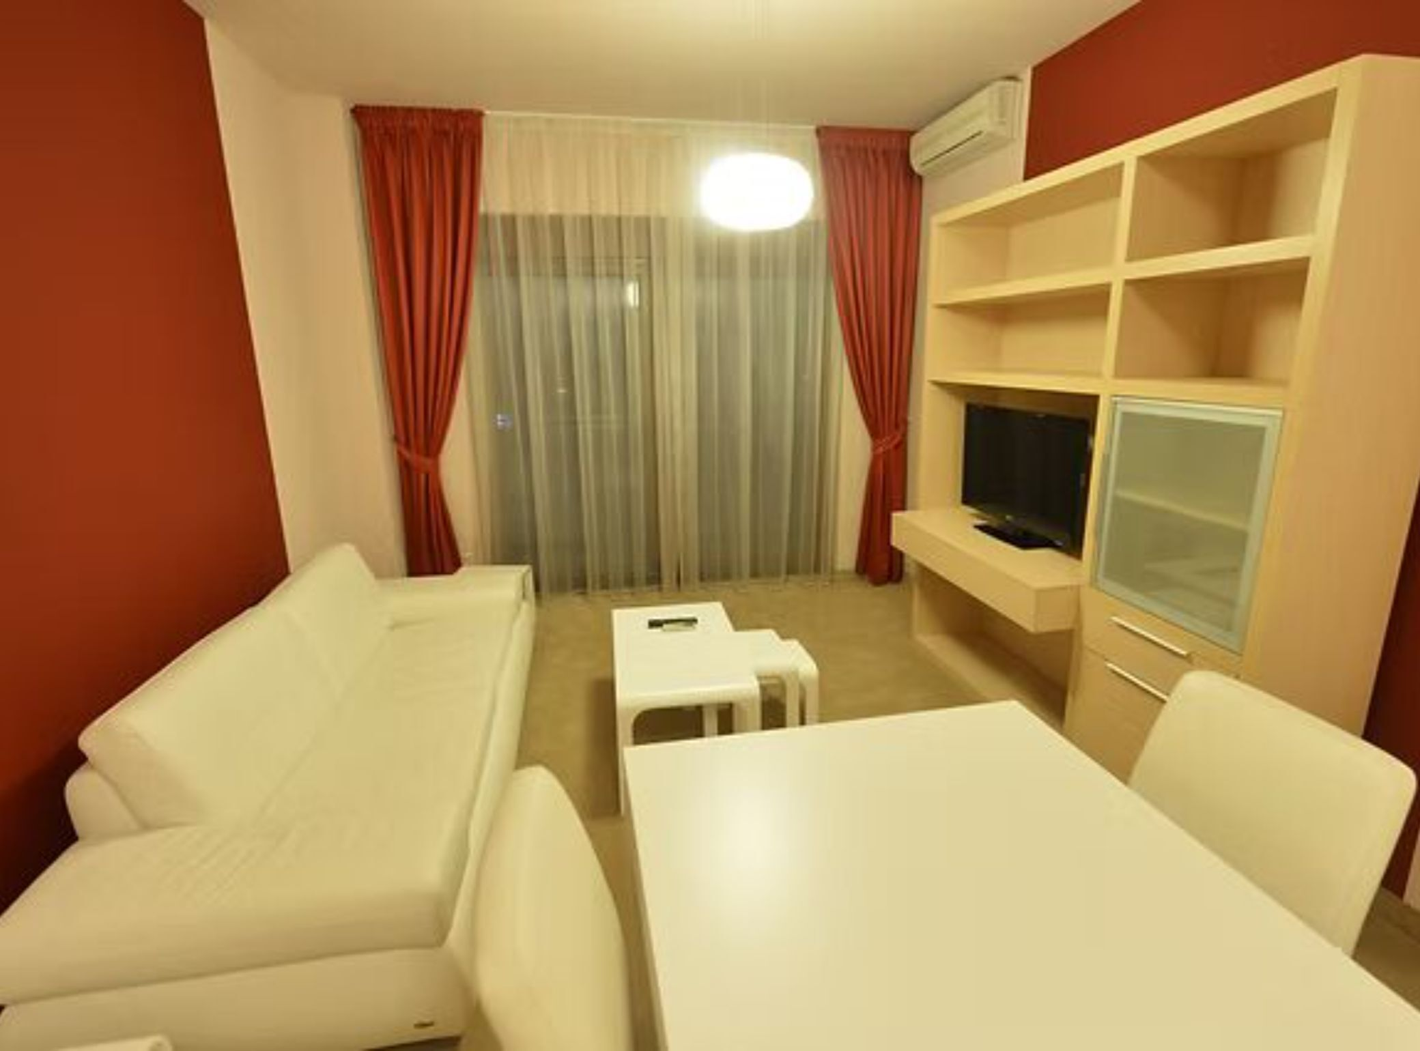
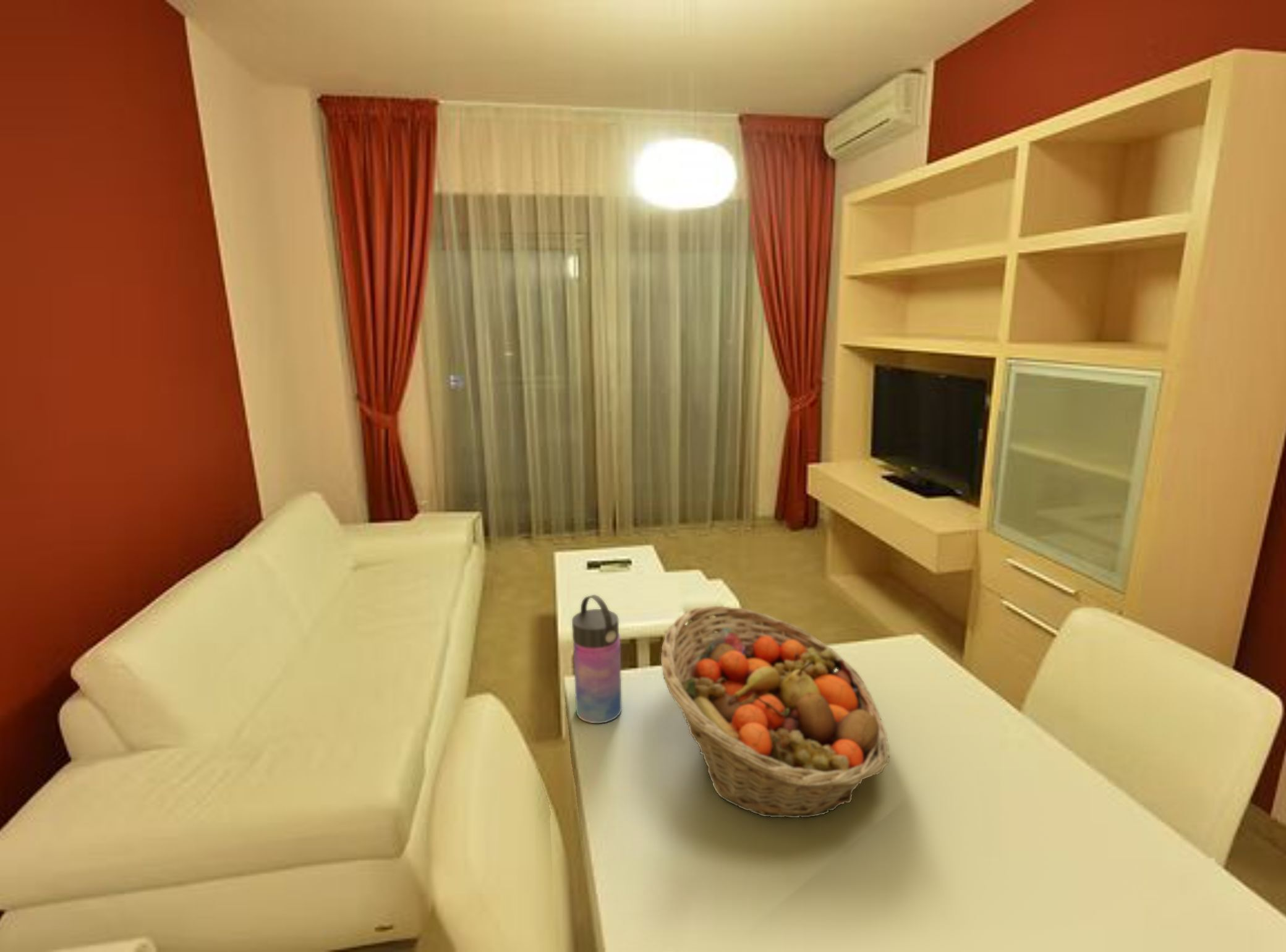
+ water bottle (597, 655)
+ fruit basket (770, 699)
